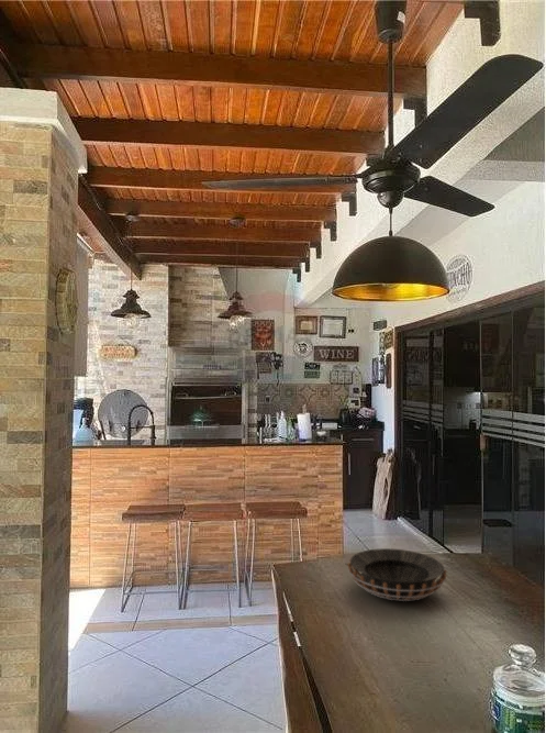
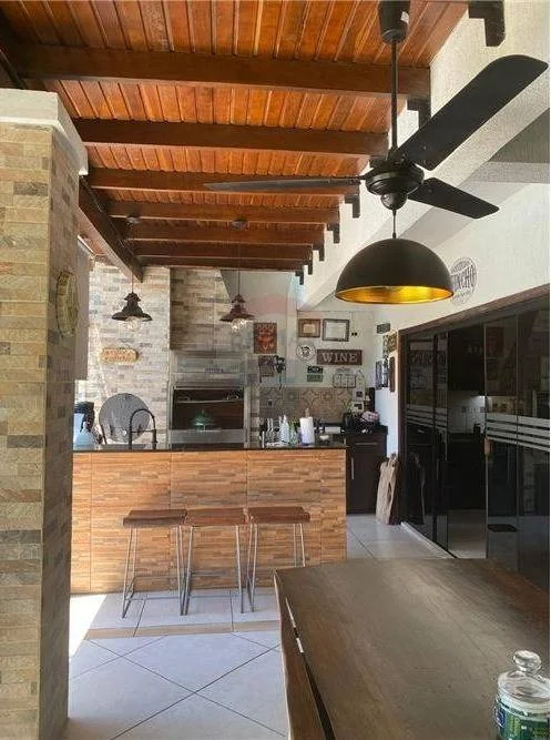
- decorative bowl (394, 577)
